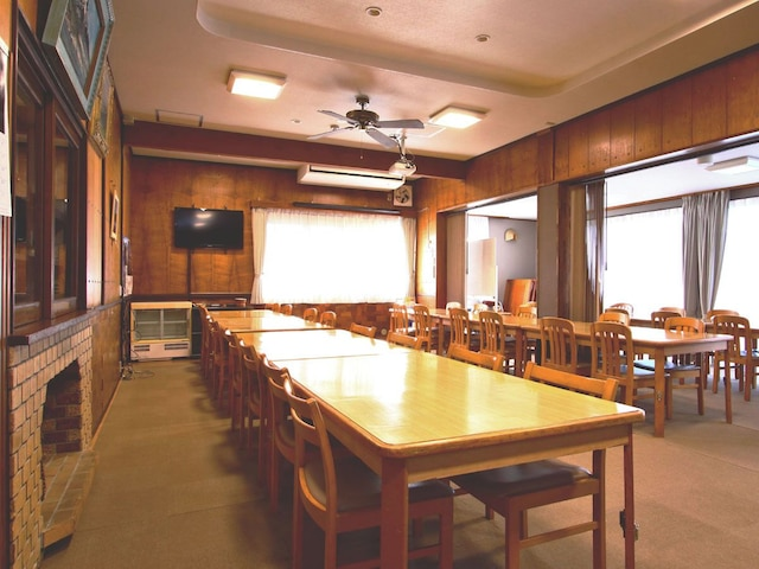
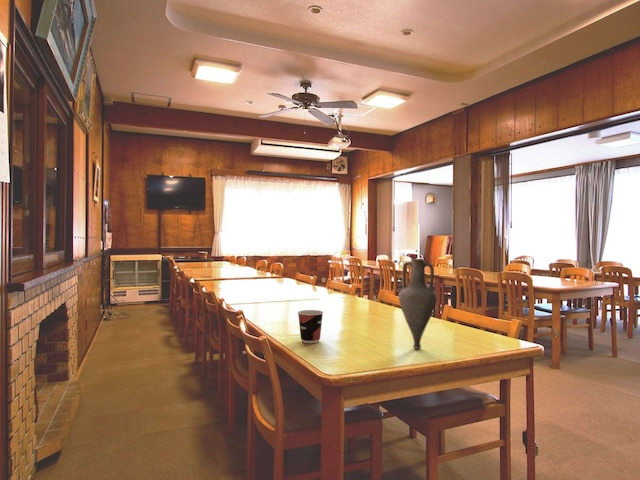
+ vase (417, 303)
+ cup (310, 326)
